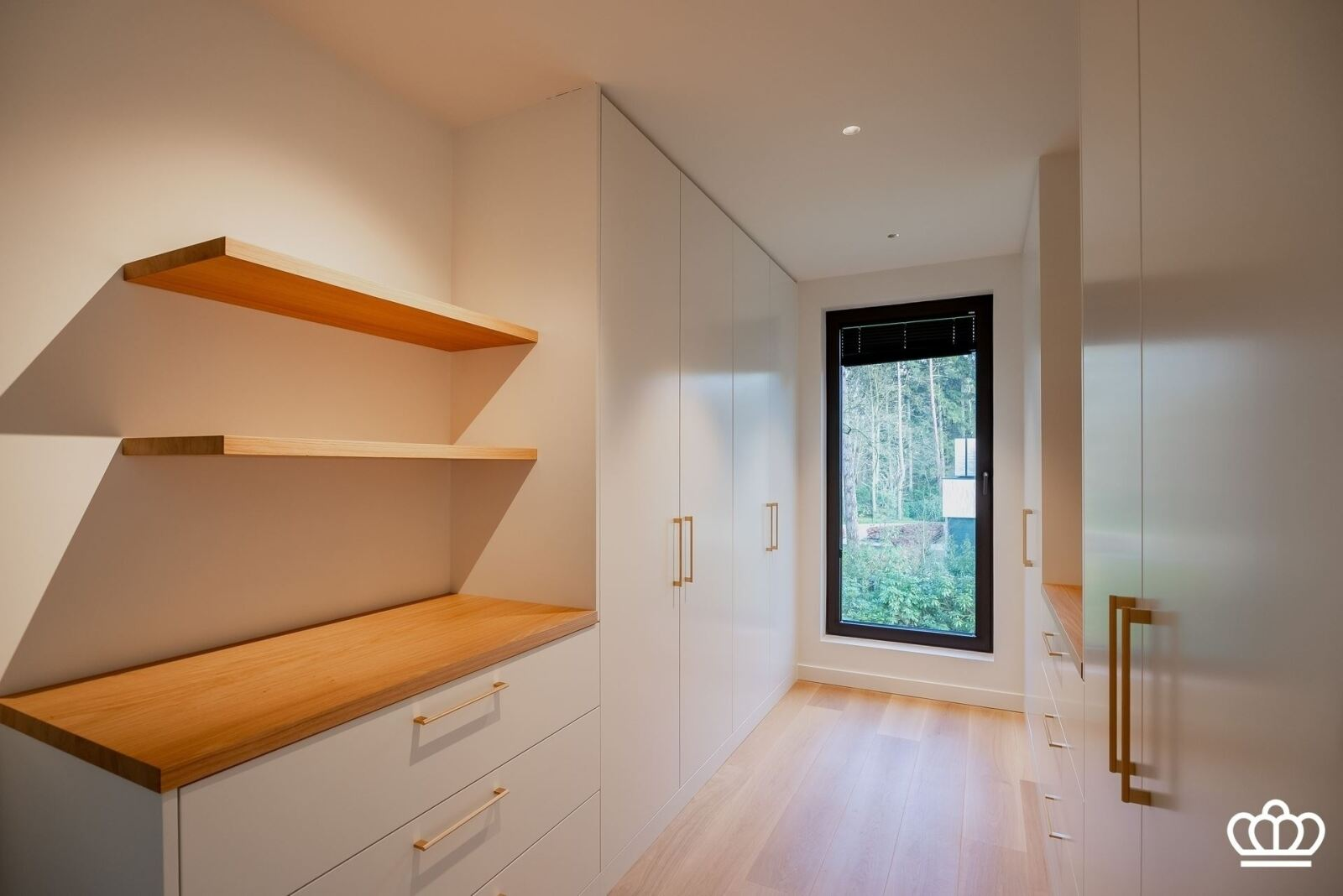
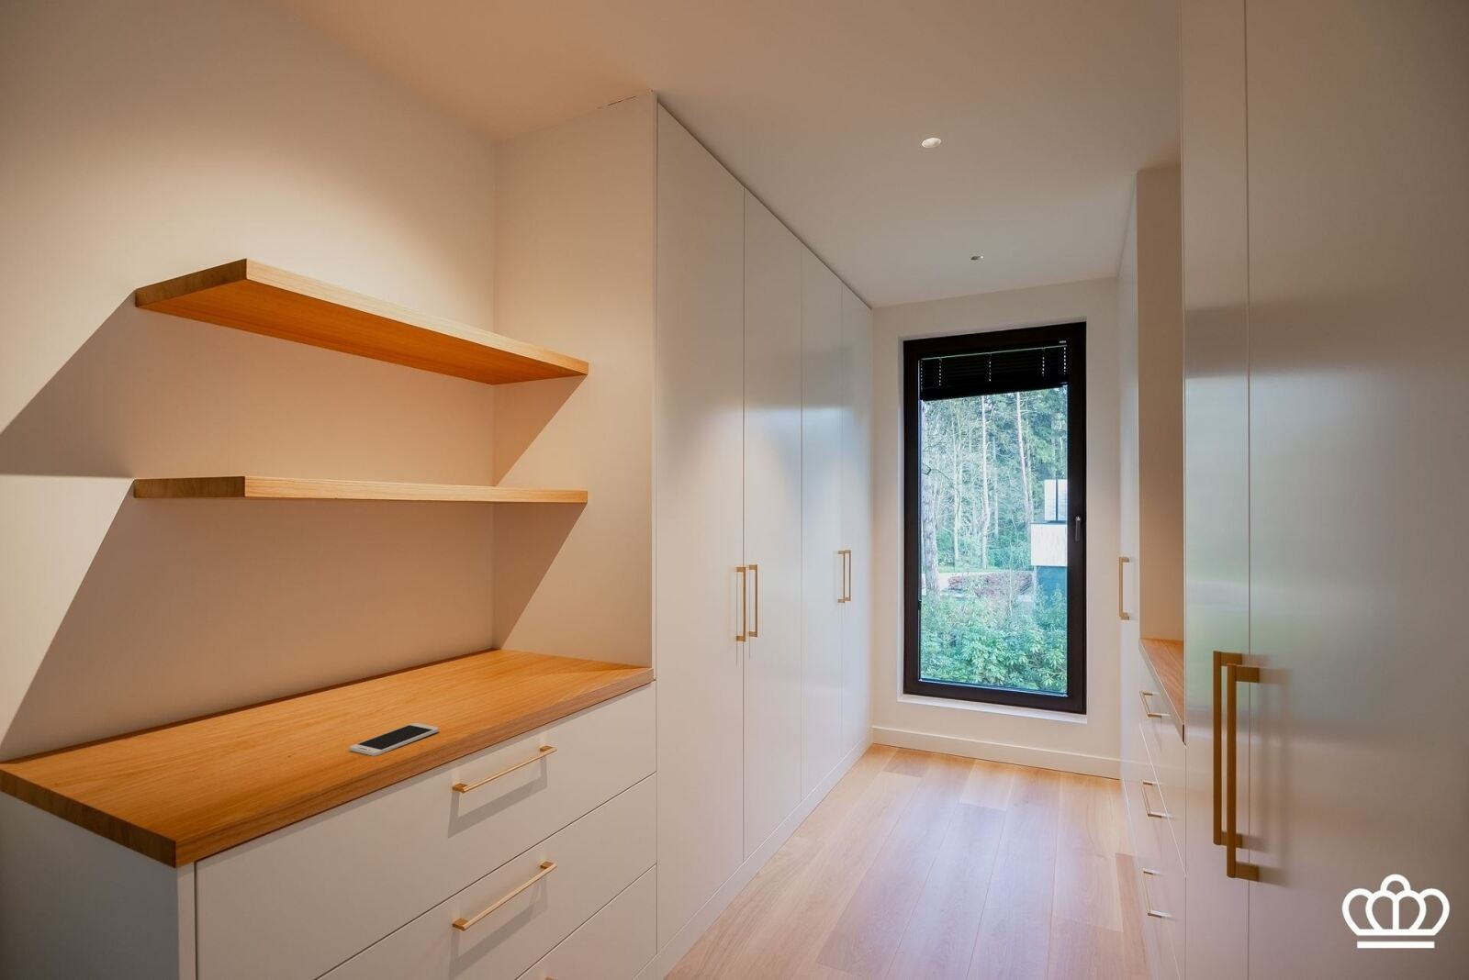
+ smartphone (396, 738)
